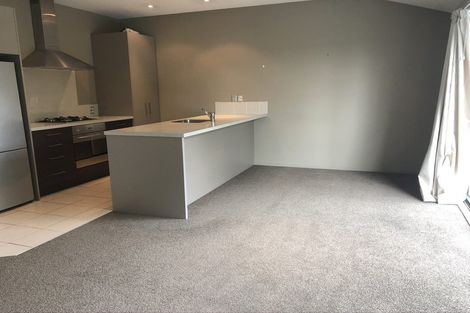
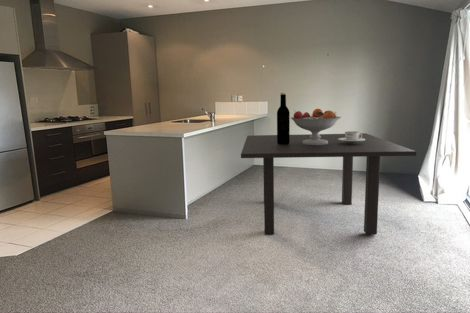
+ kitchen table (314, 156)
